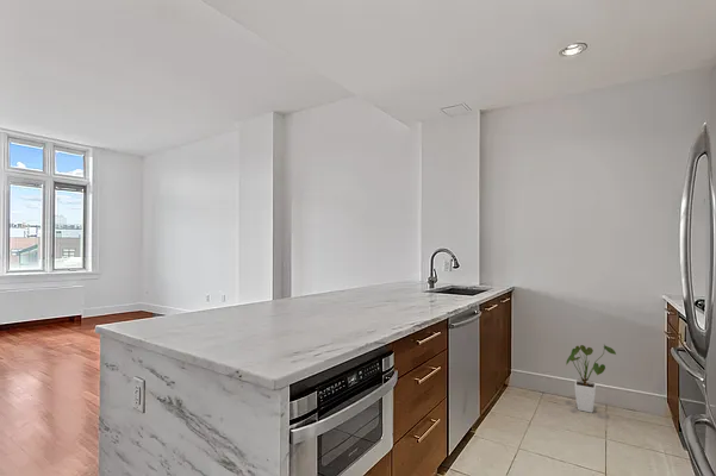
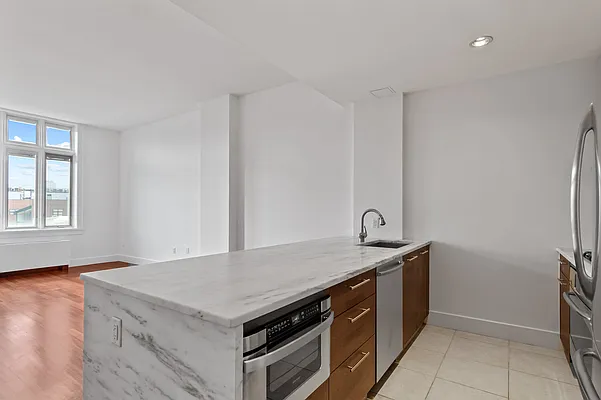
- house plant (589, 376)
